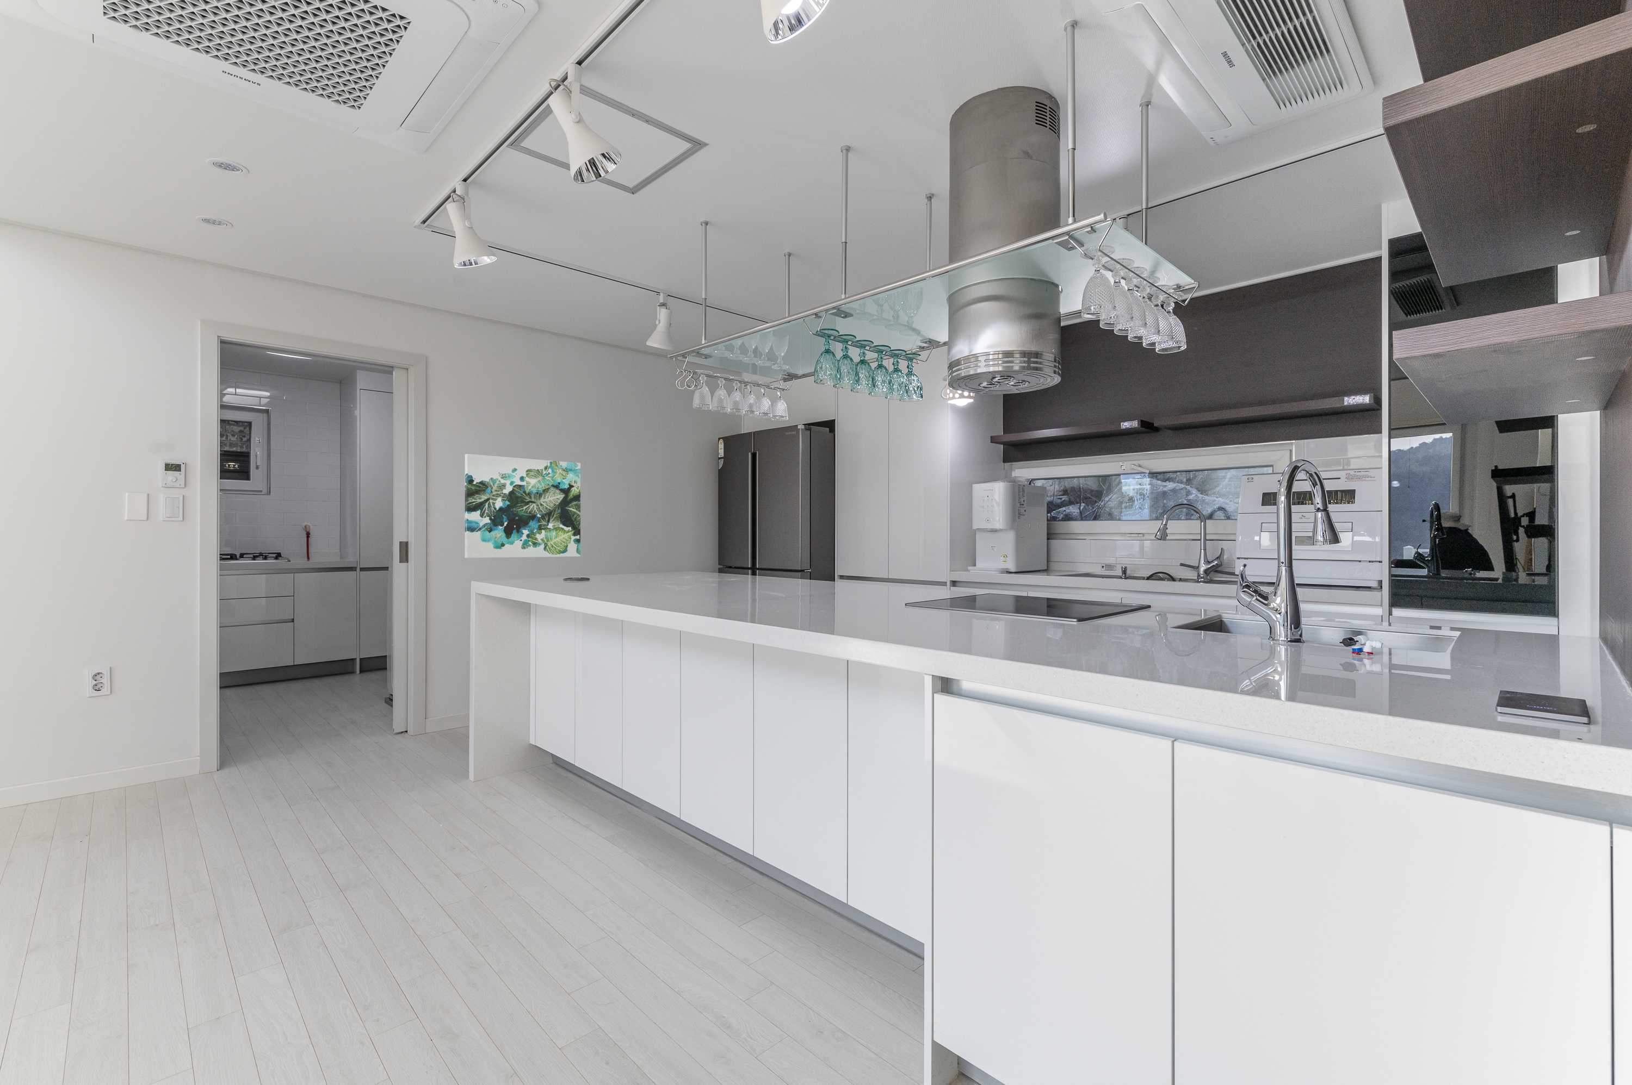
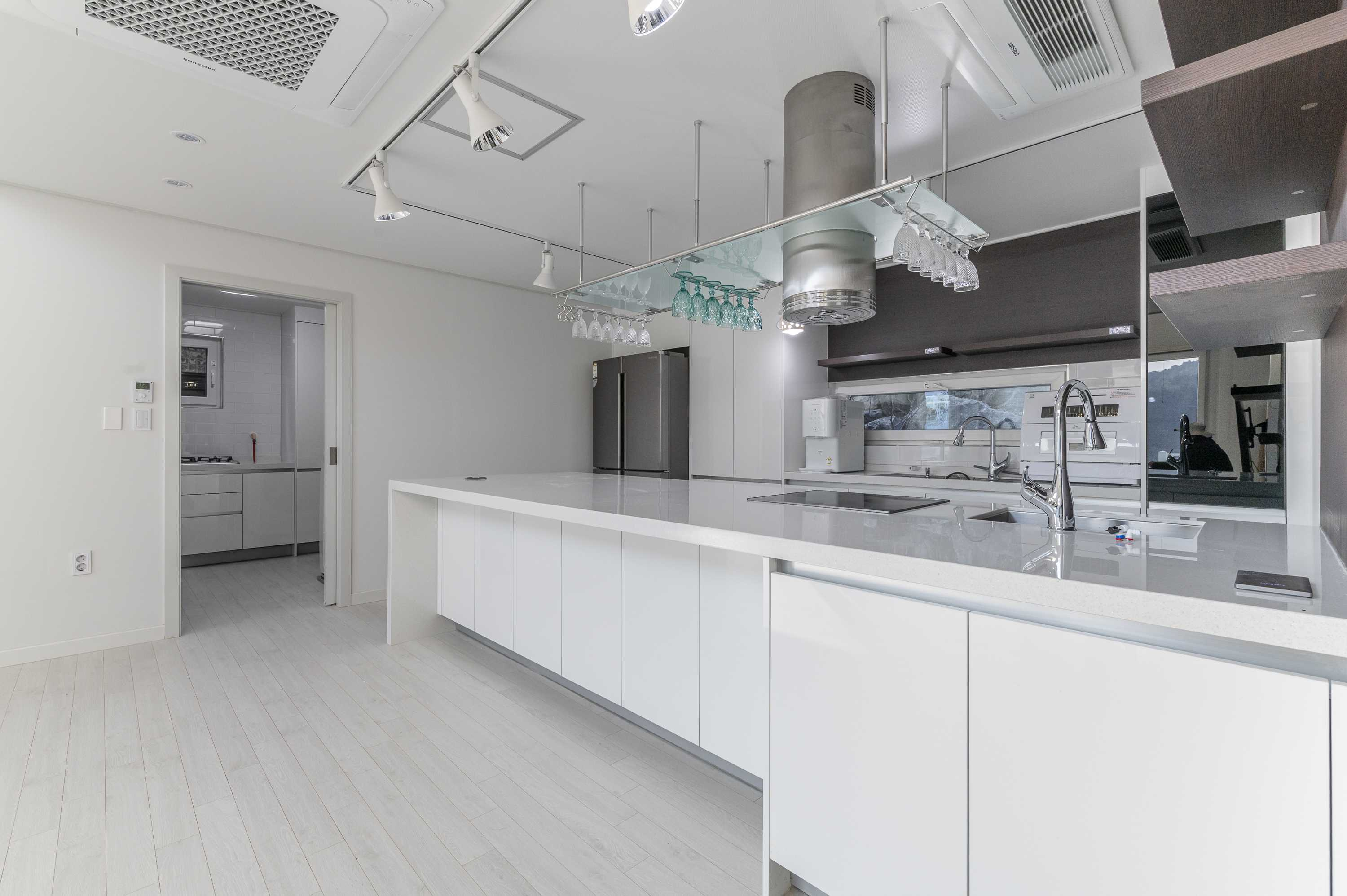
- wall art (525, 507)
